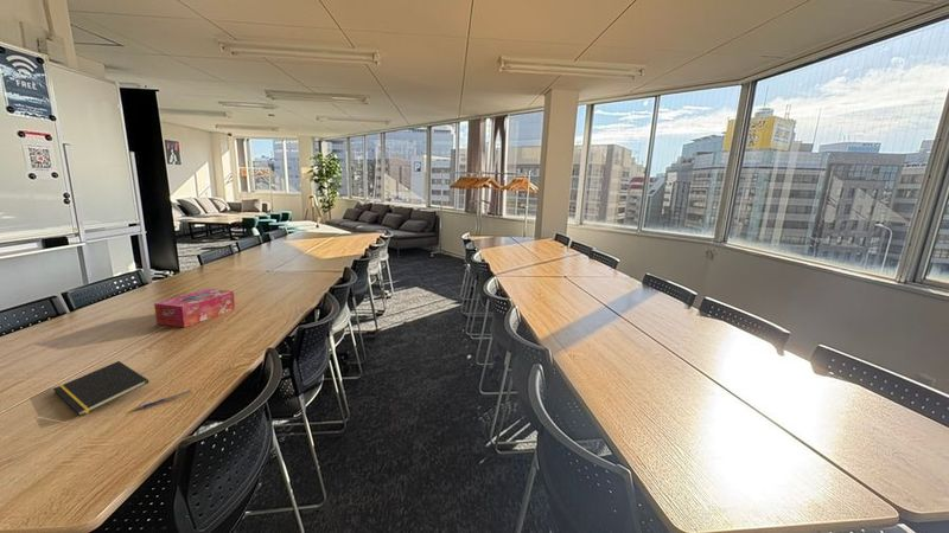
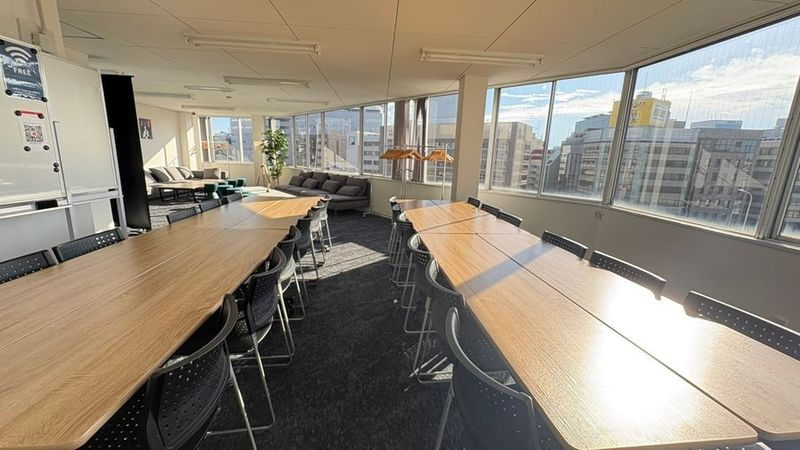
- notepad (101, 385)
- pen (165, 399)
- tissue box (197, 306)
